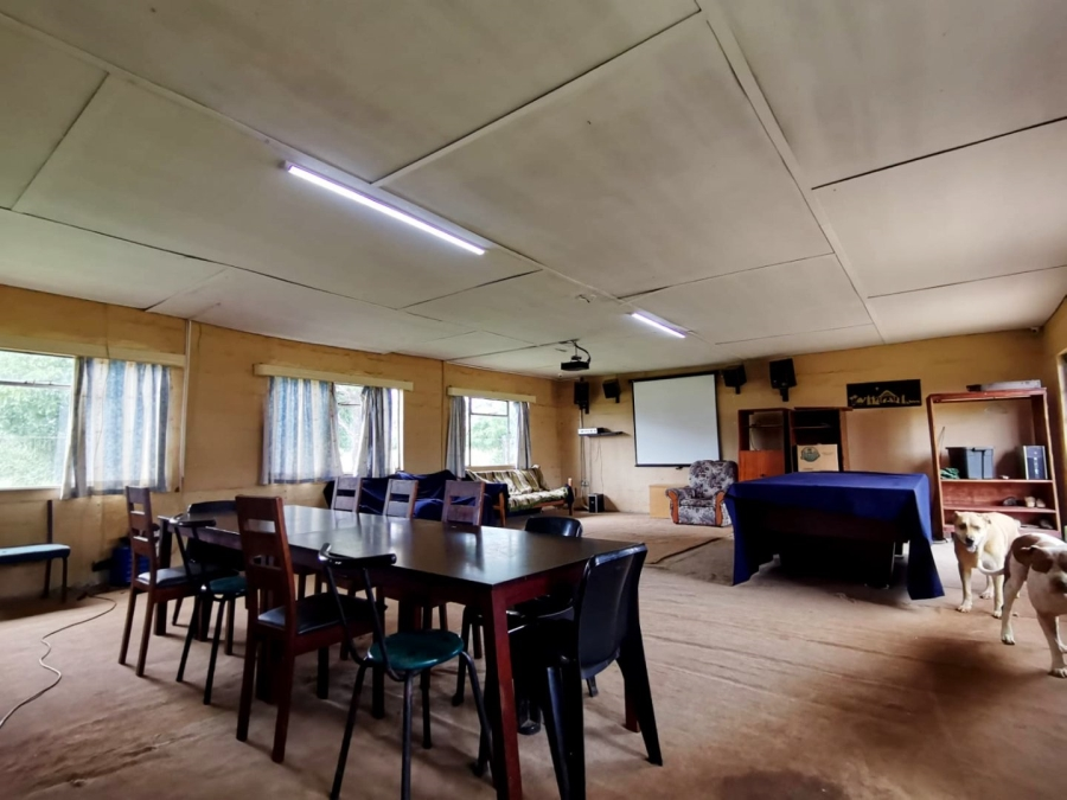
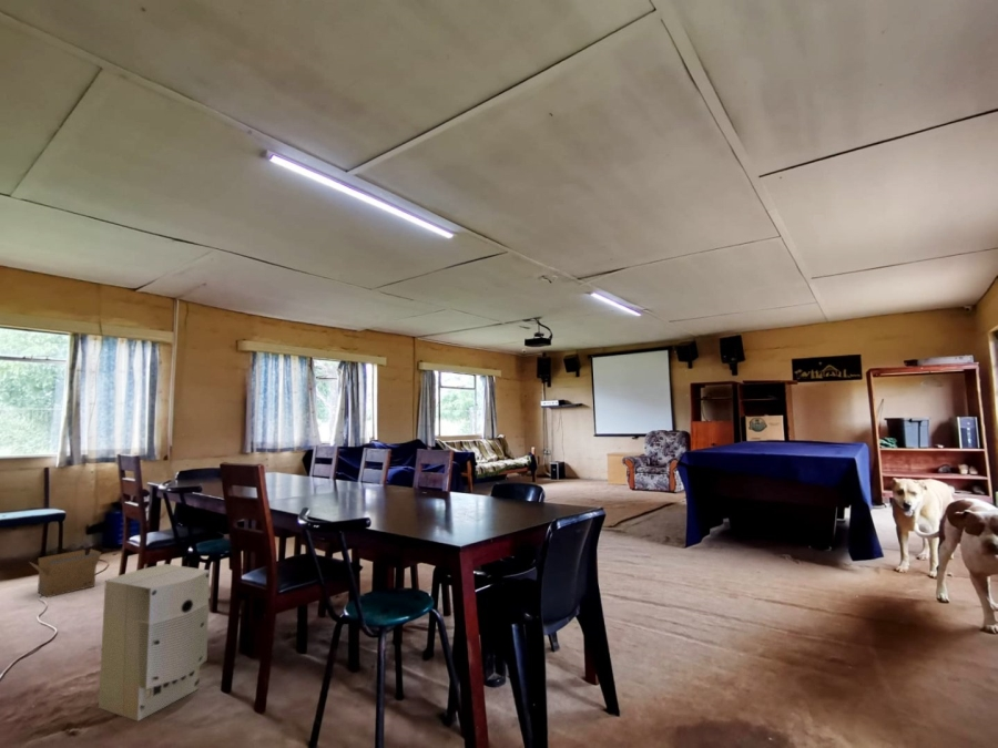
+ air purifier (155, 636)
+ cardboard box (64, 572)
